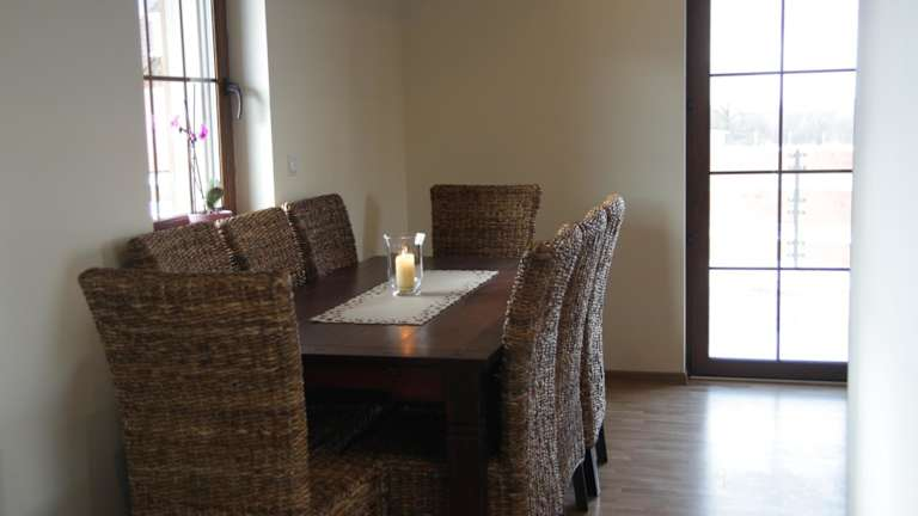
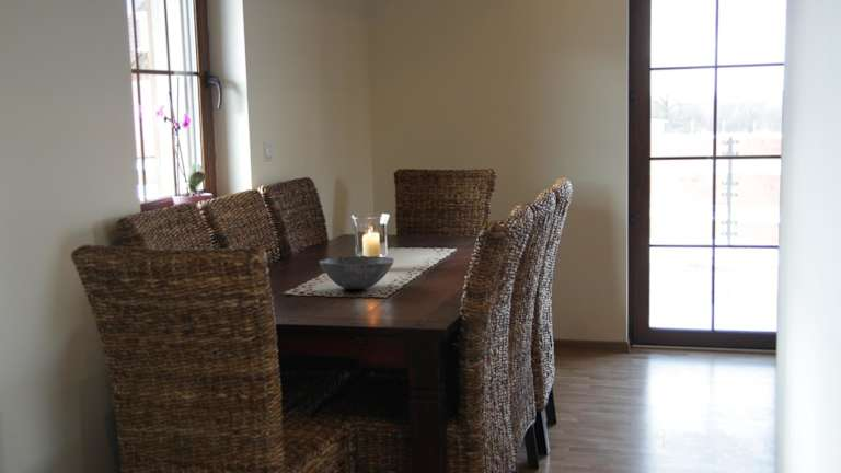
+ bowl (357, 274)
